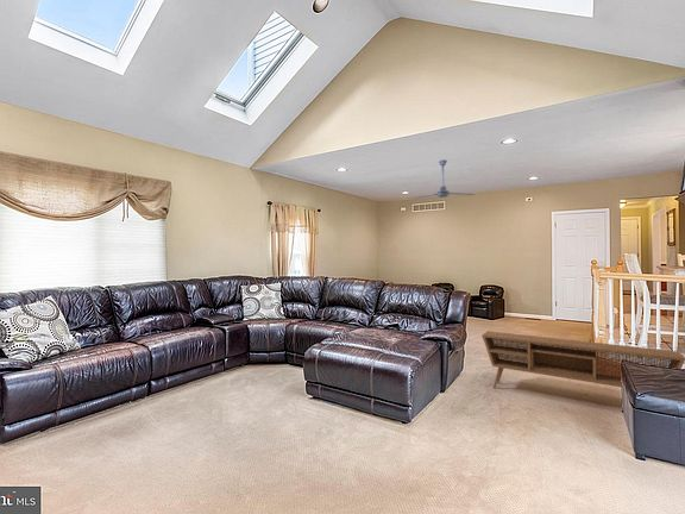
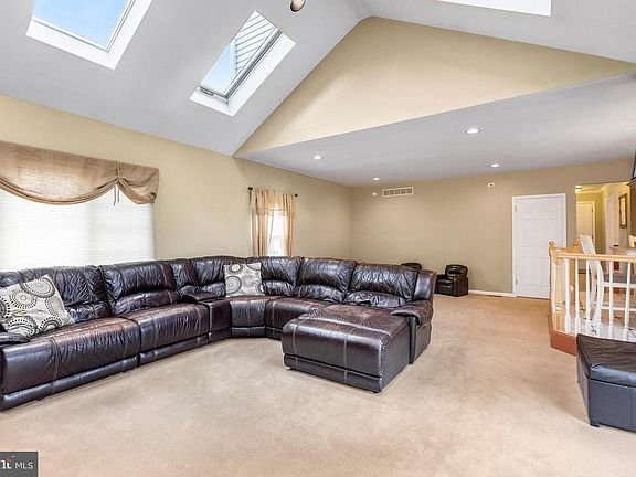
- ceiling fan (442, 176)
- media console (570, 370)
